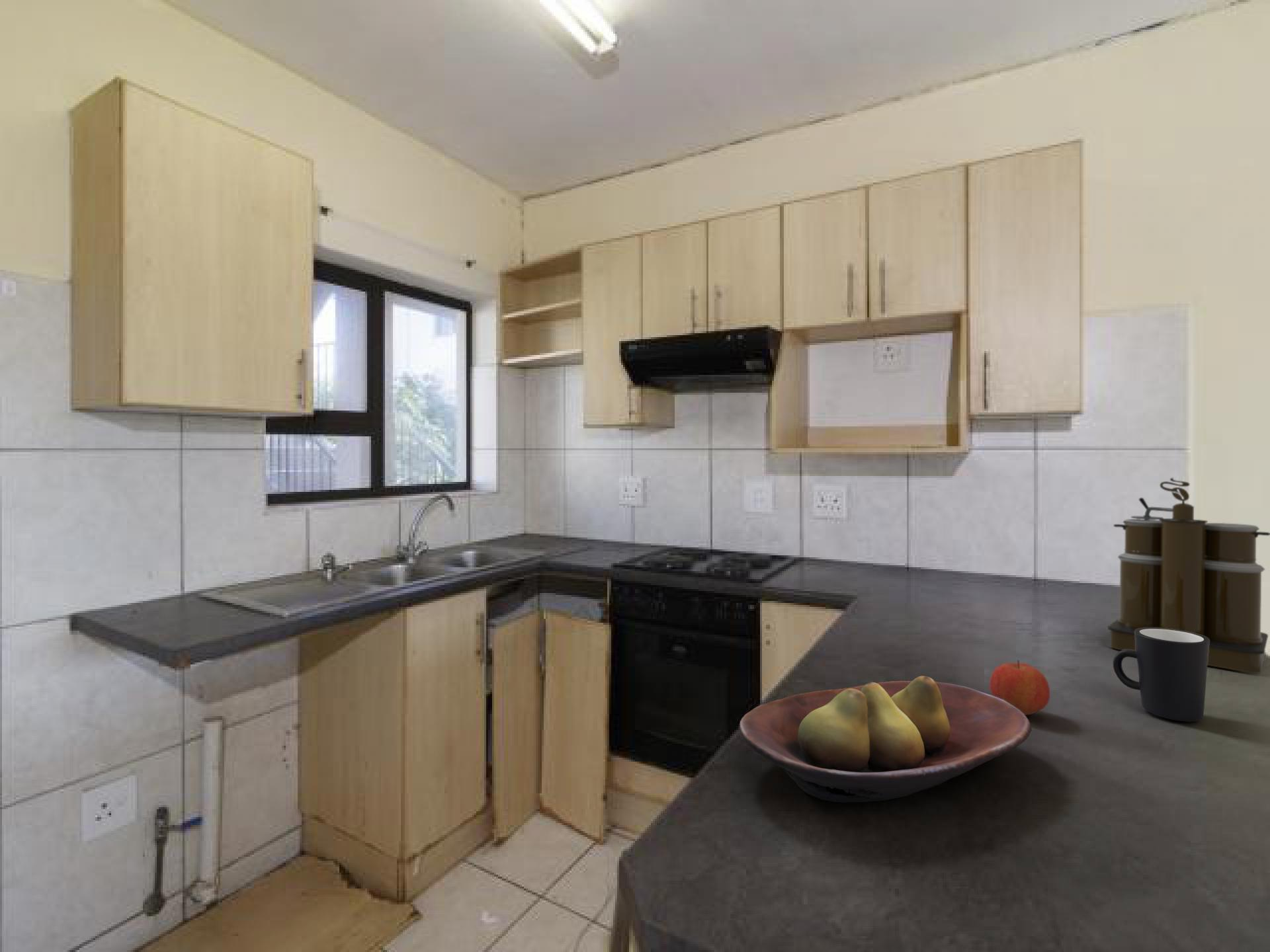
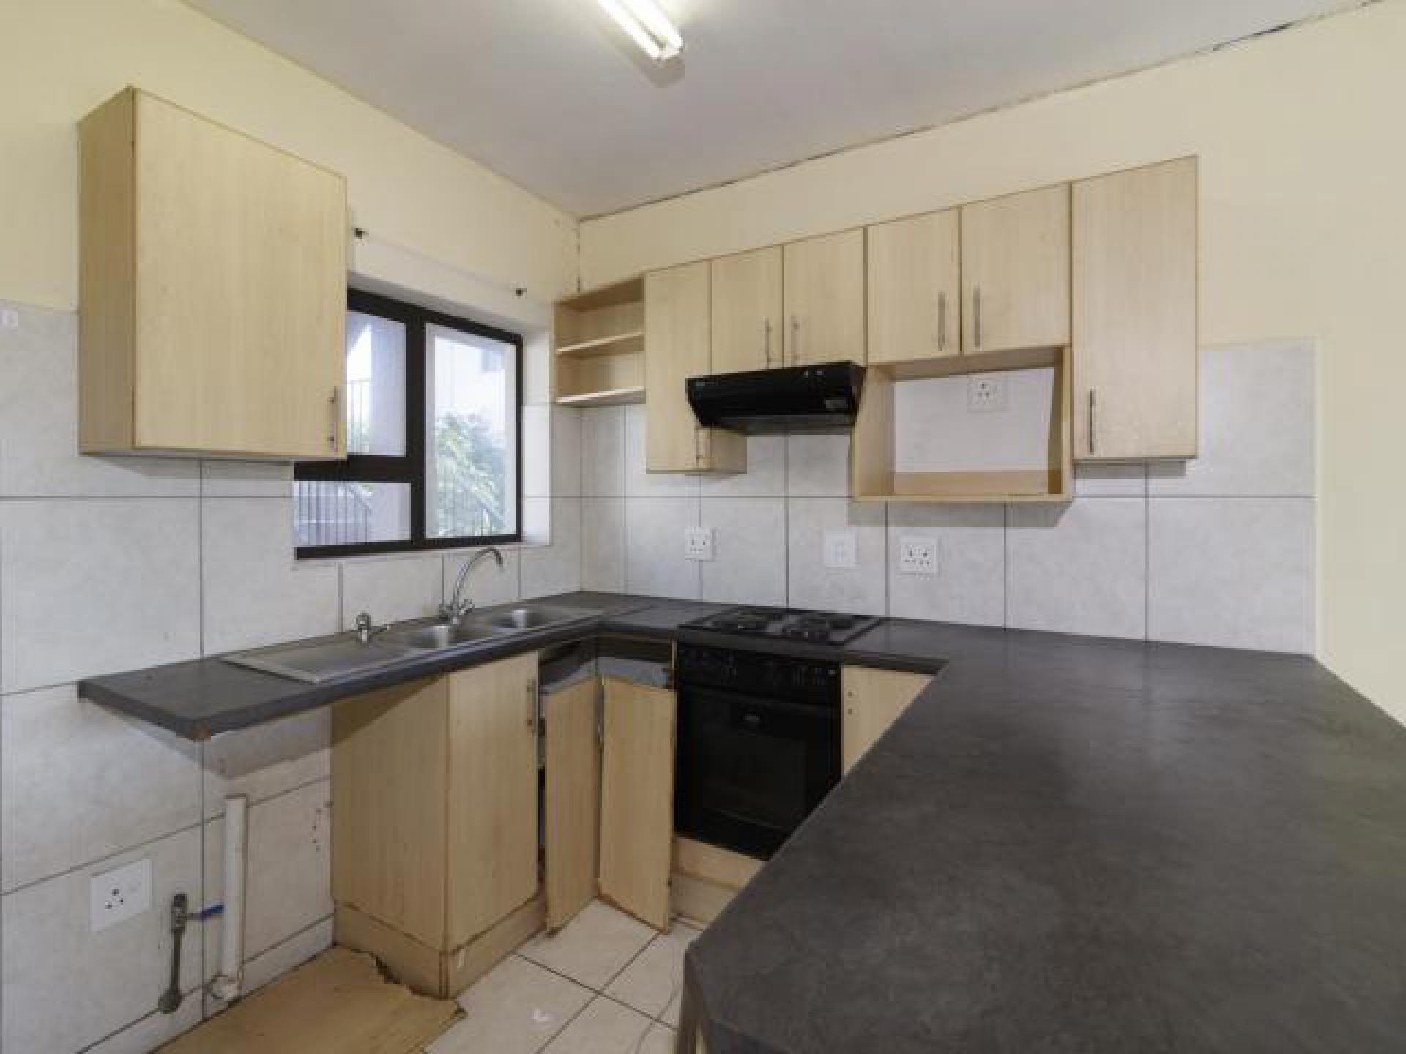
- coffee maker (1186, 564)
- fruit bowl (886, 723)
- mug (1159, 672)
- apple (1019, 686)
